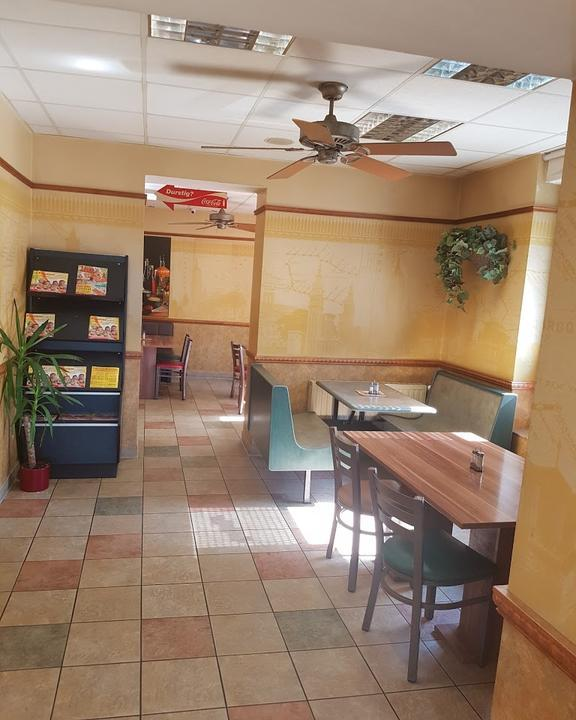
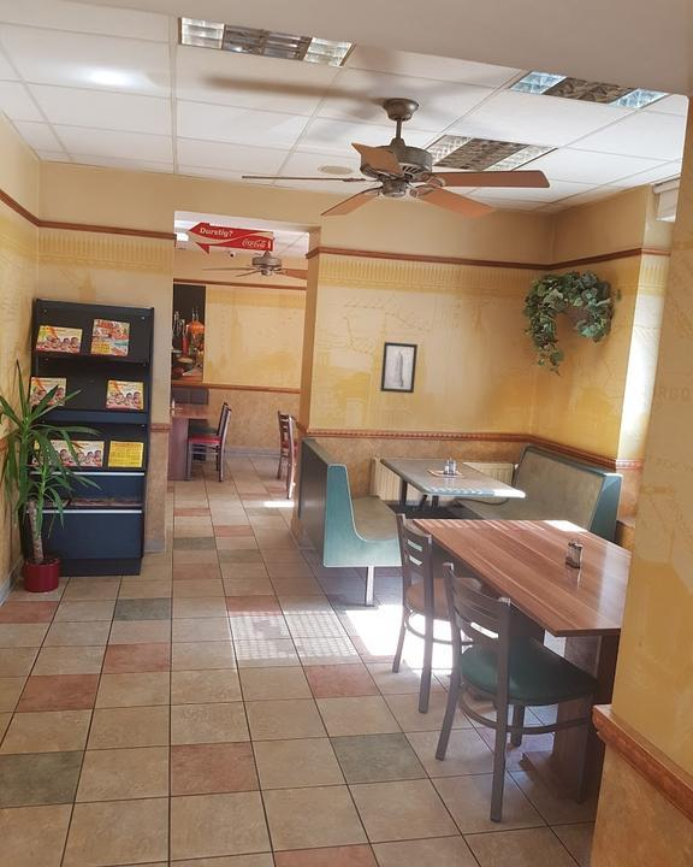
+ wall art (398, 367)
